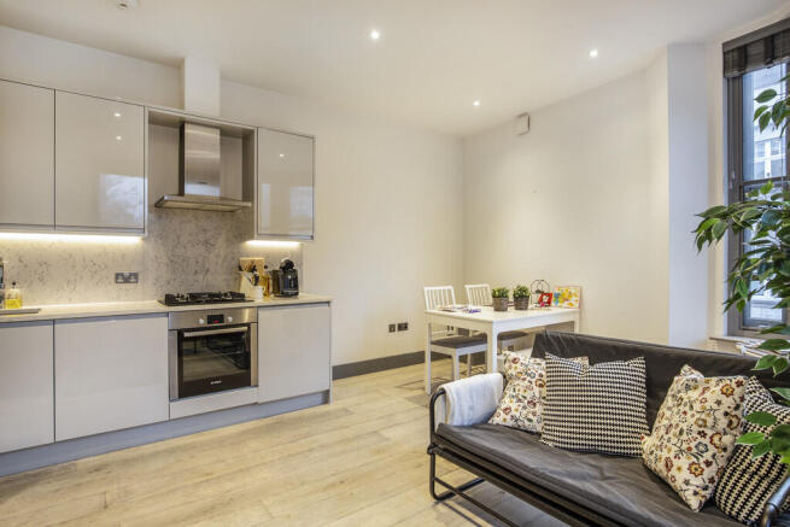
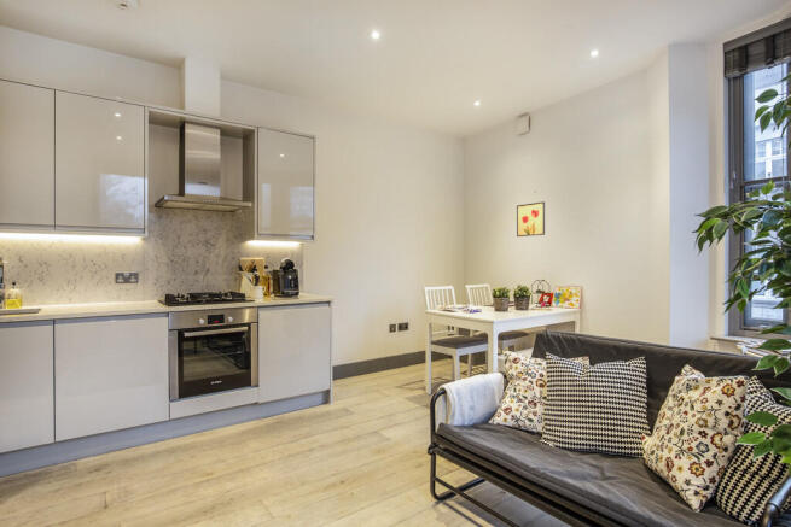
+ wall art (530, 219)
